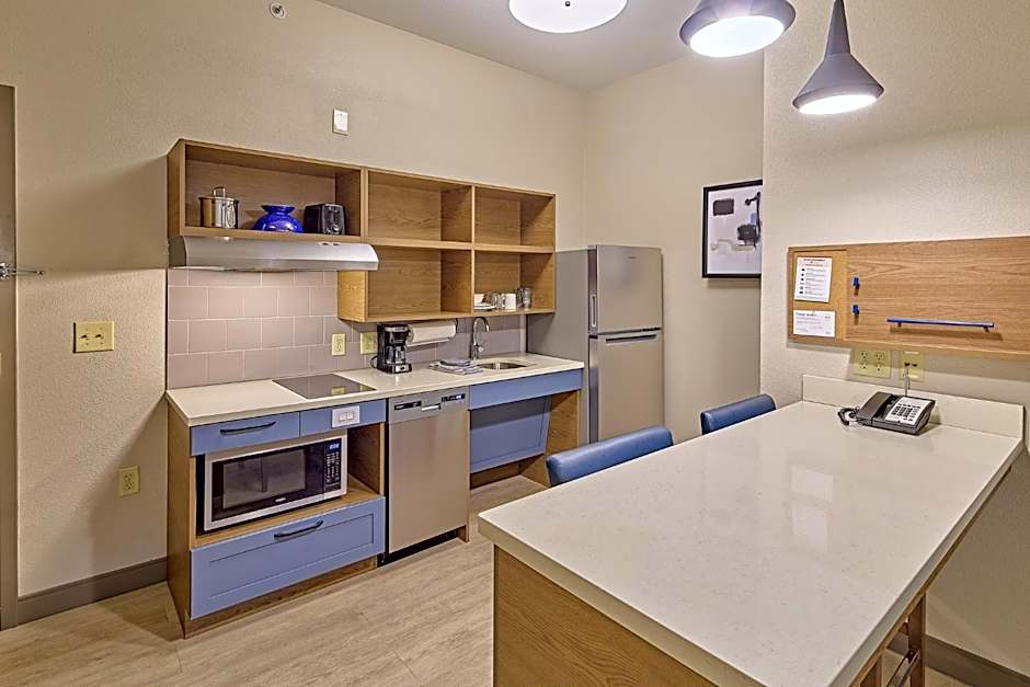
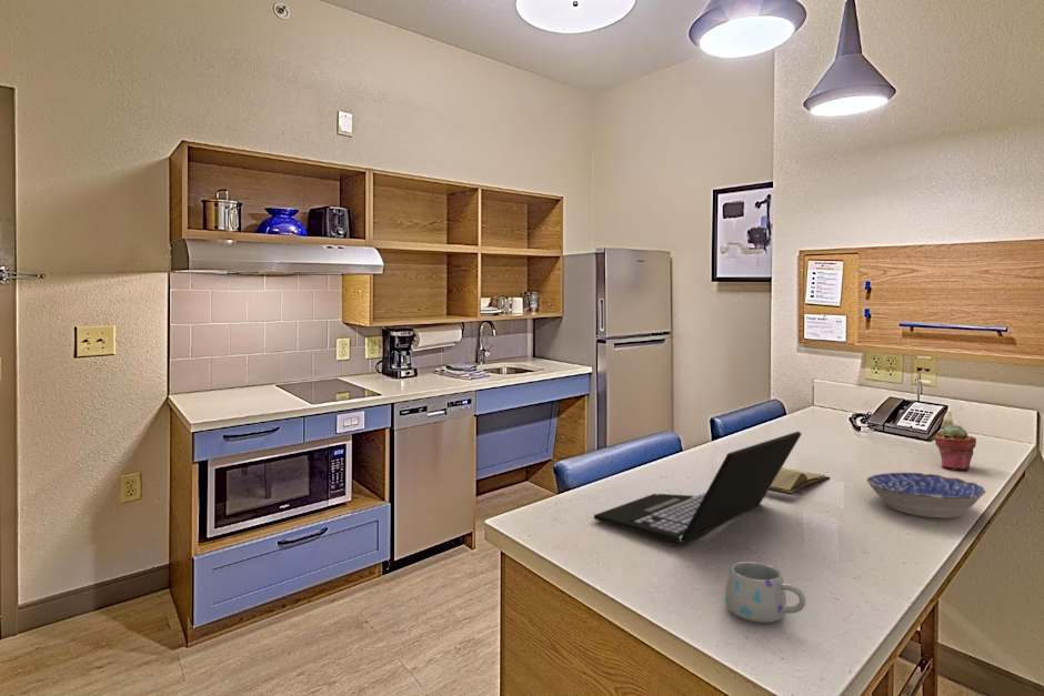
+ mug (764, 595)
+ bowl (922, 495)
+ potted succulent (955, 445)
+ hardback book (776, 475)
+ laptop (711, 483)
